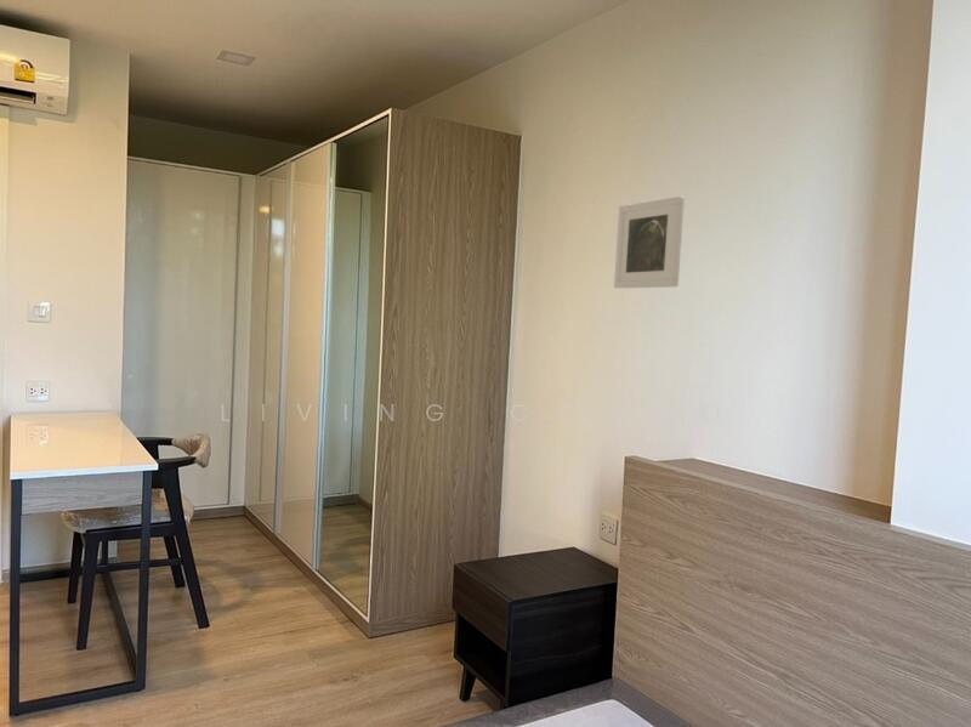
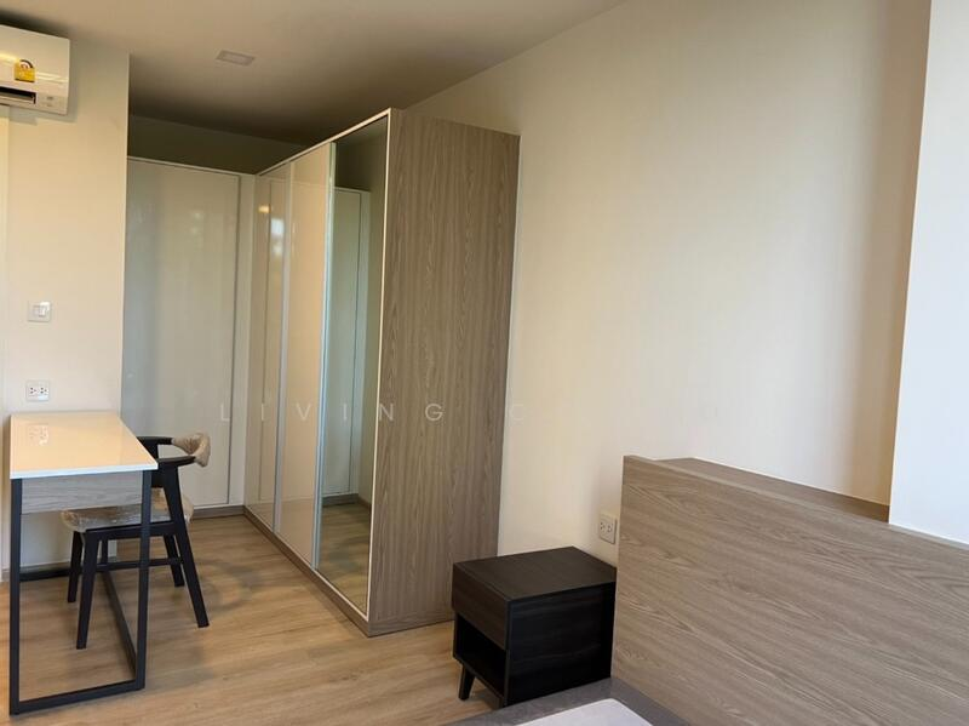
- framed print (647, 244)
